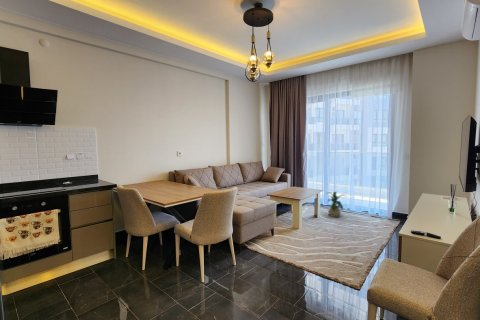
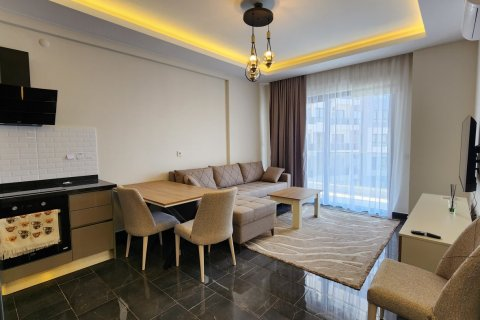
- house plant (336, 202)
